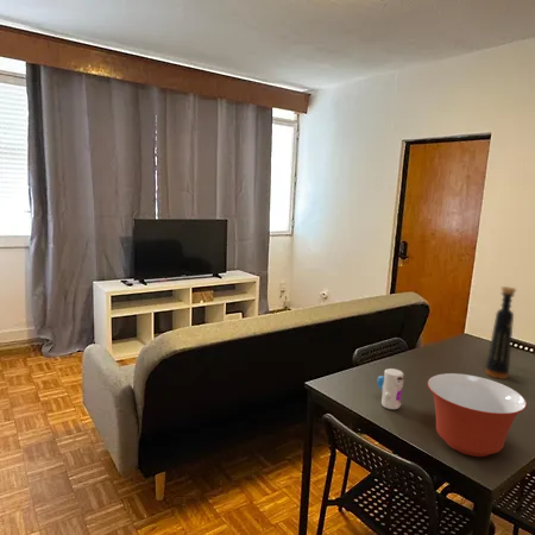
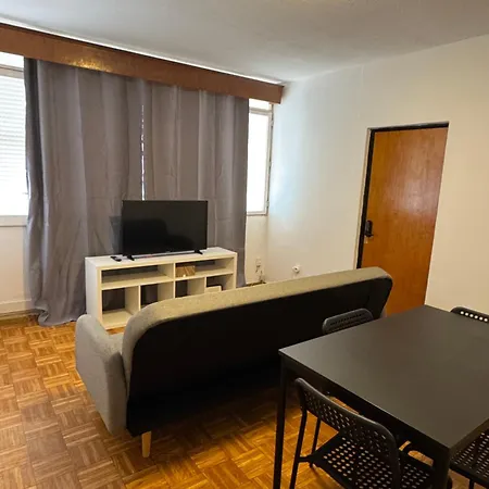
- mixing bowl (471, 417)
- bottle (502, 332)
- toy (389, 388)
